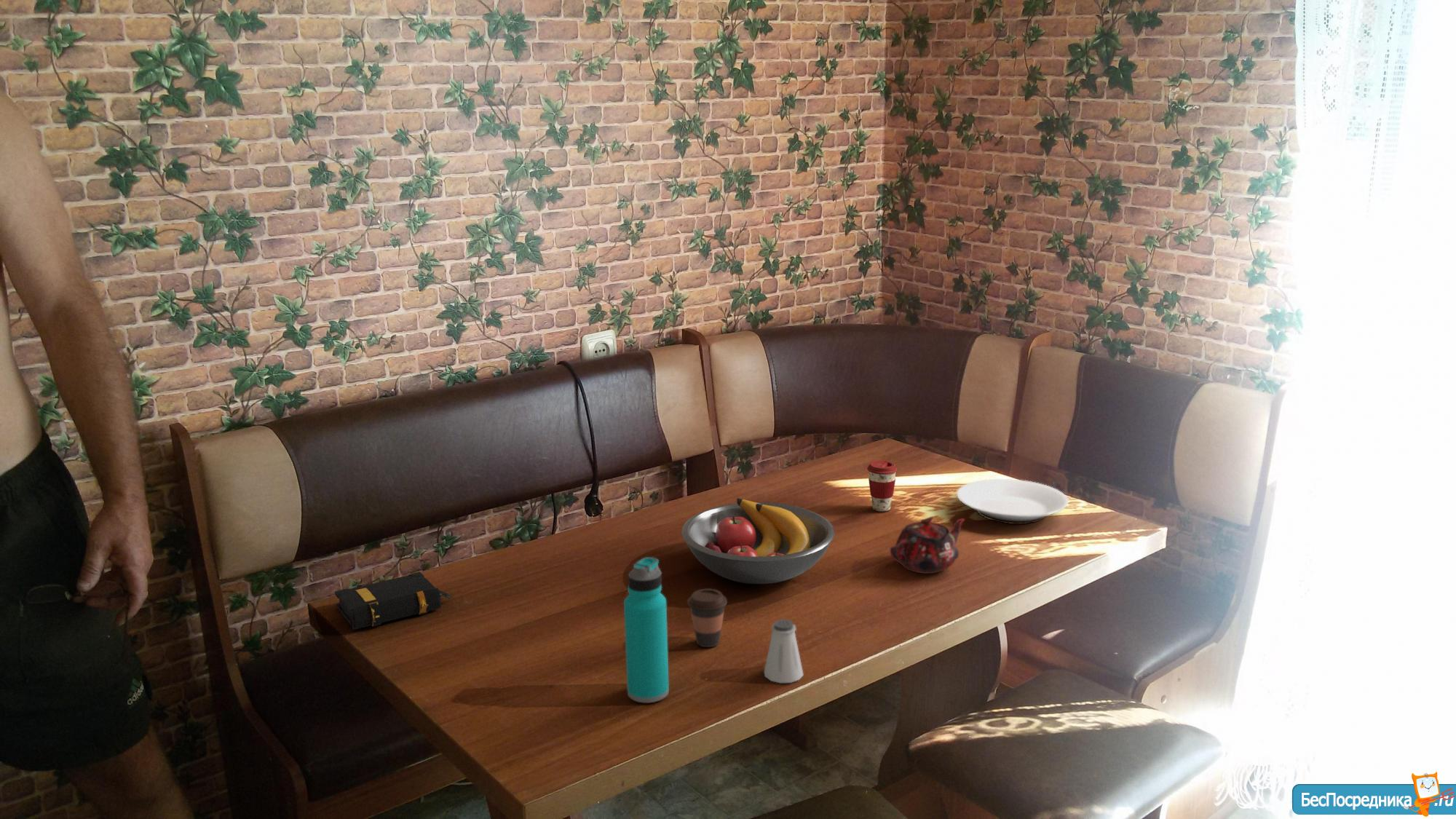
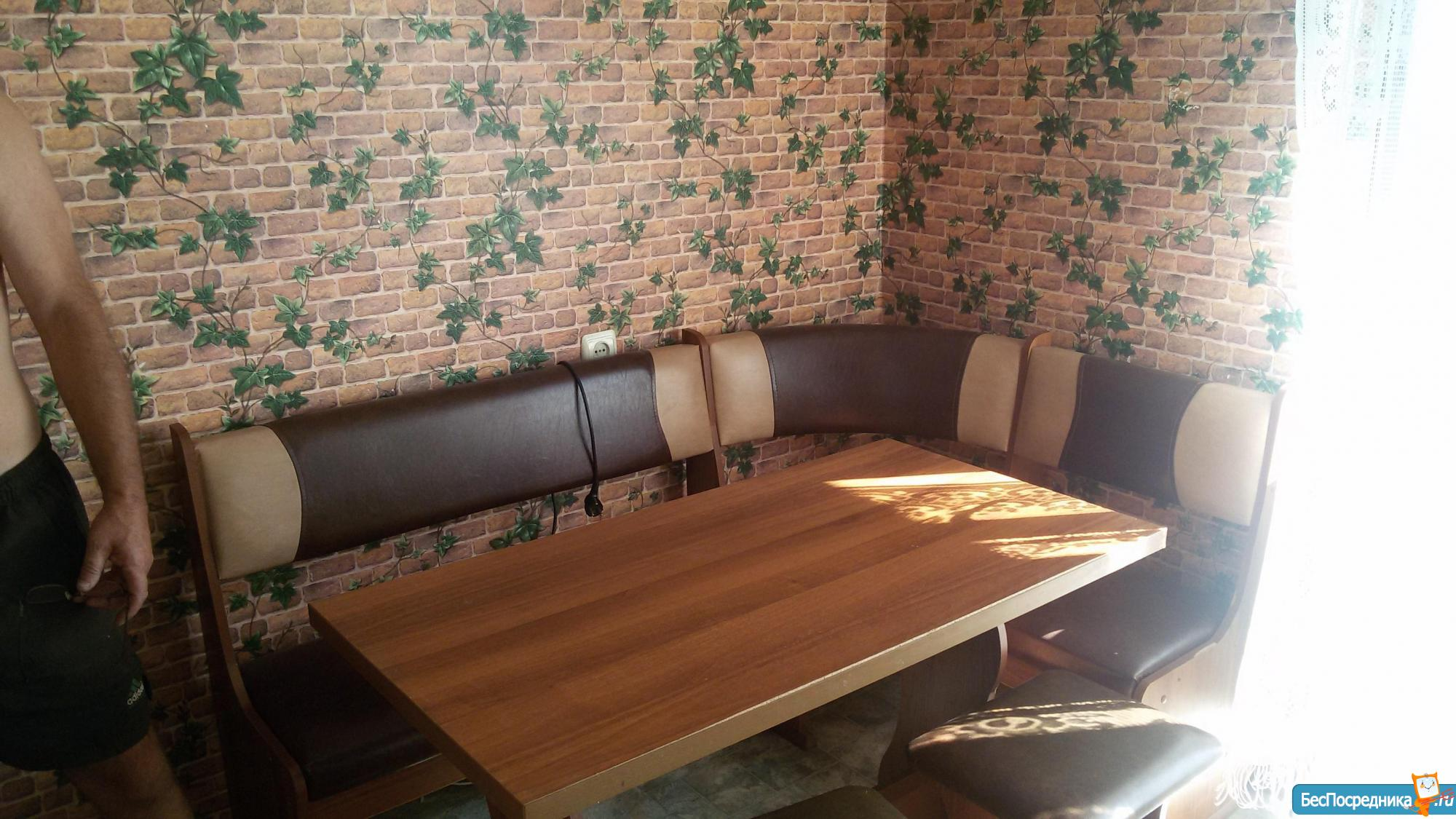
- fruit bowl (758, 543)
- plate (1011, 504)
- book (395, 597)
- coffee cup (882, 486)
- saltshaker (783, 648)
- coffee cup (707, 619)
- water bottle (646, 628)
- teapot (927, 540)
